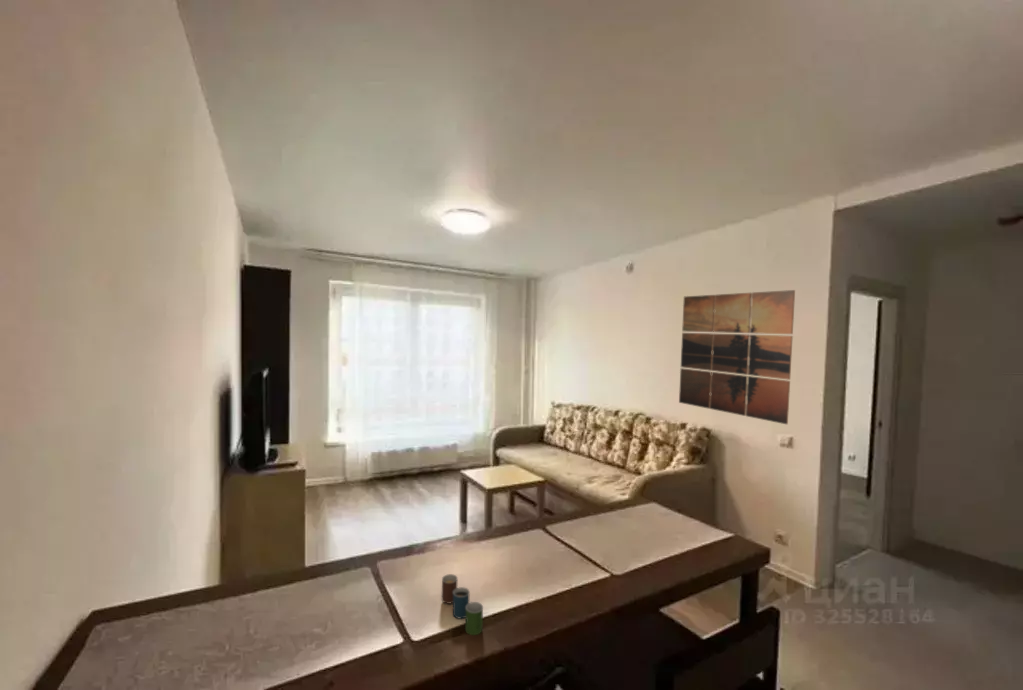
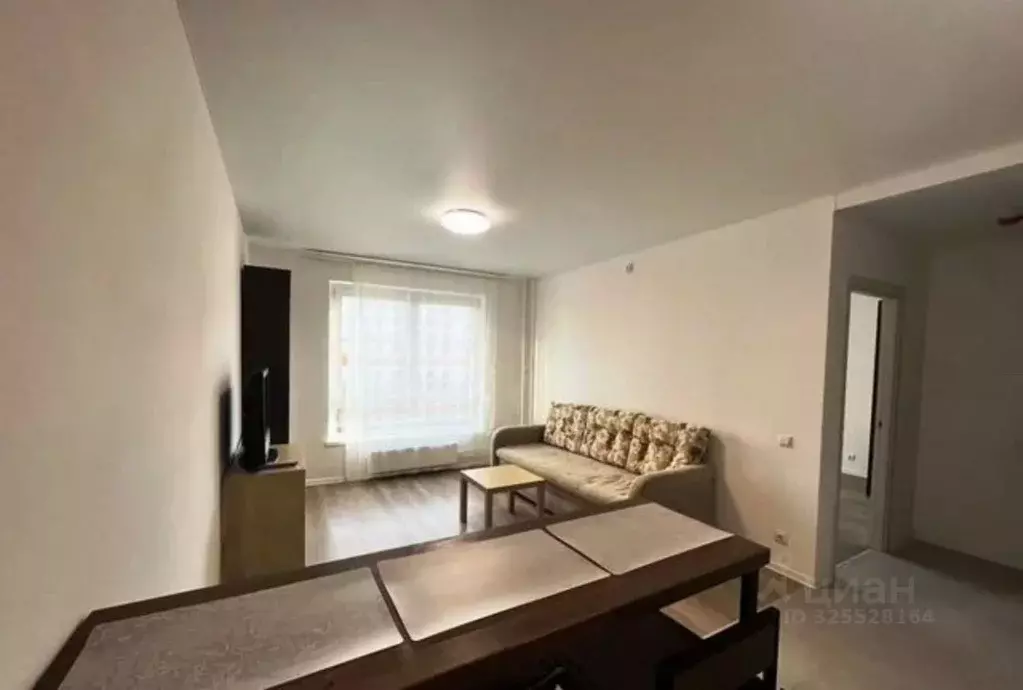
- cup (463, 597)
- wall art (729, 353)
